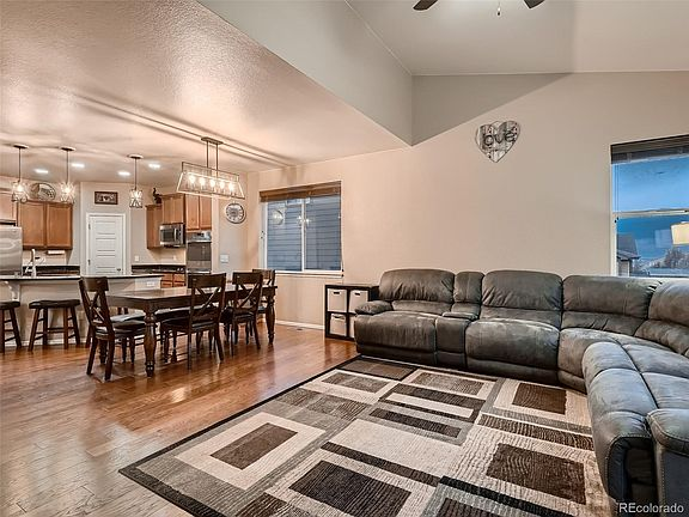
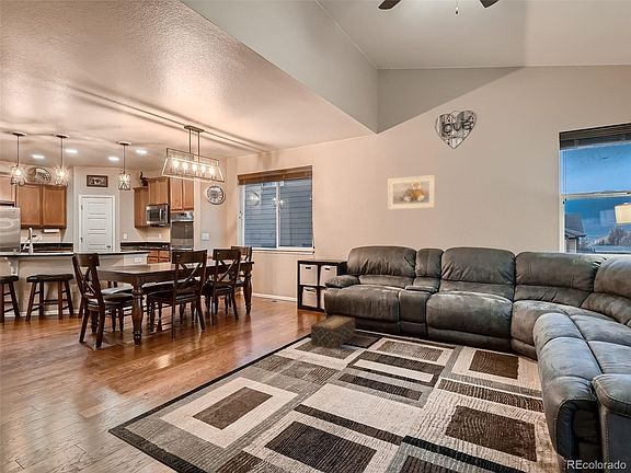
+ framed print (410, 193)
+ woven basket (333, 330)
